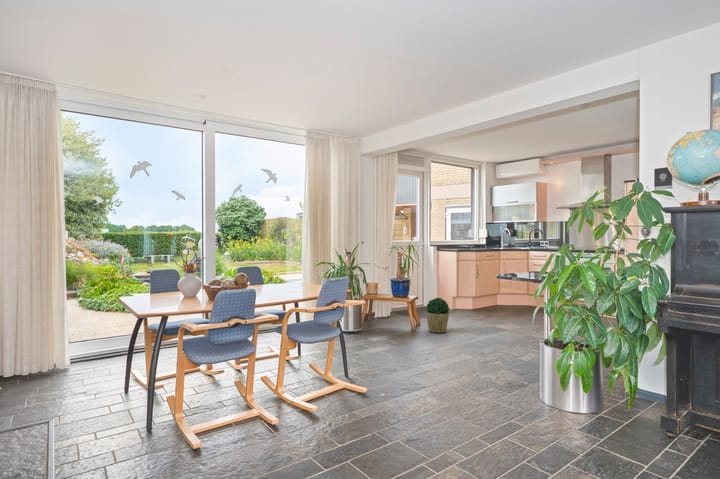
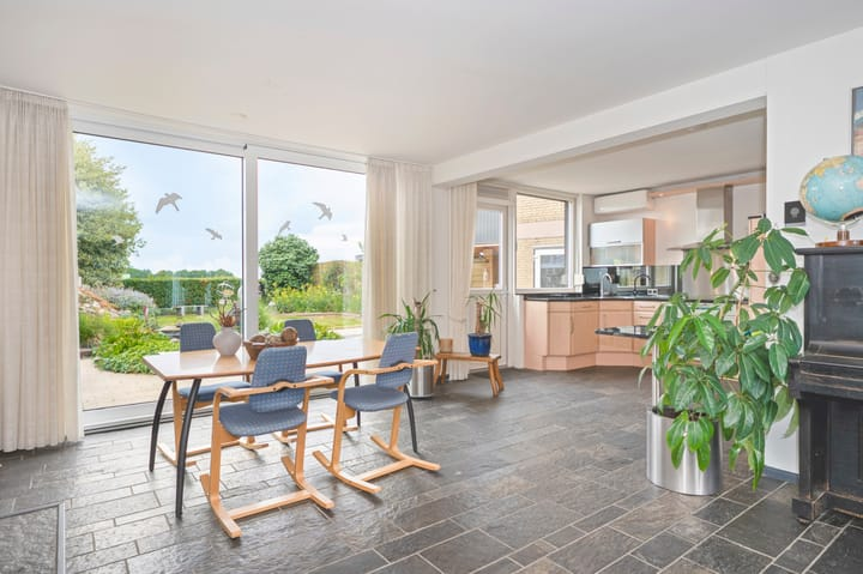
- potted plant (437, 314)
